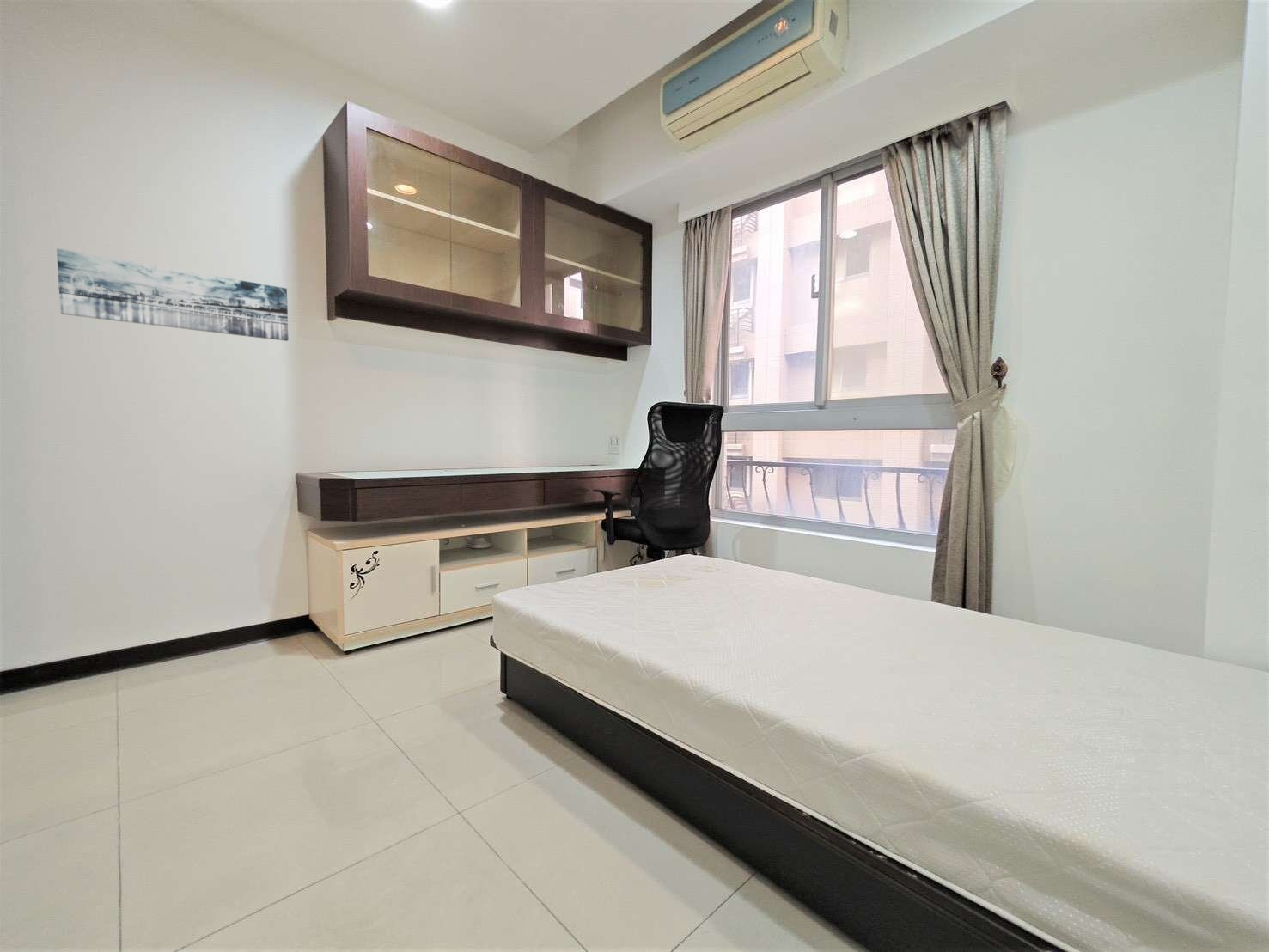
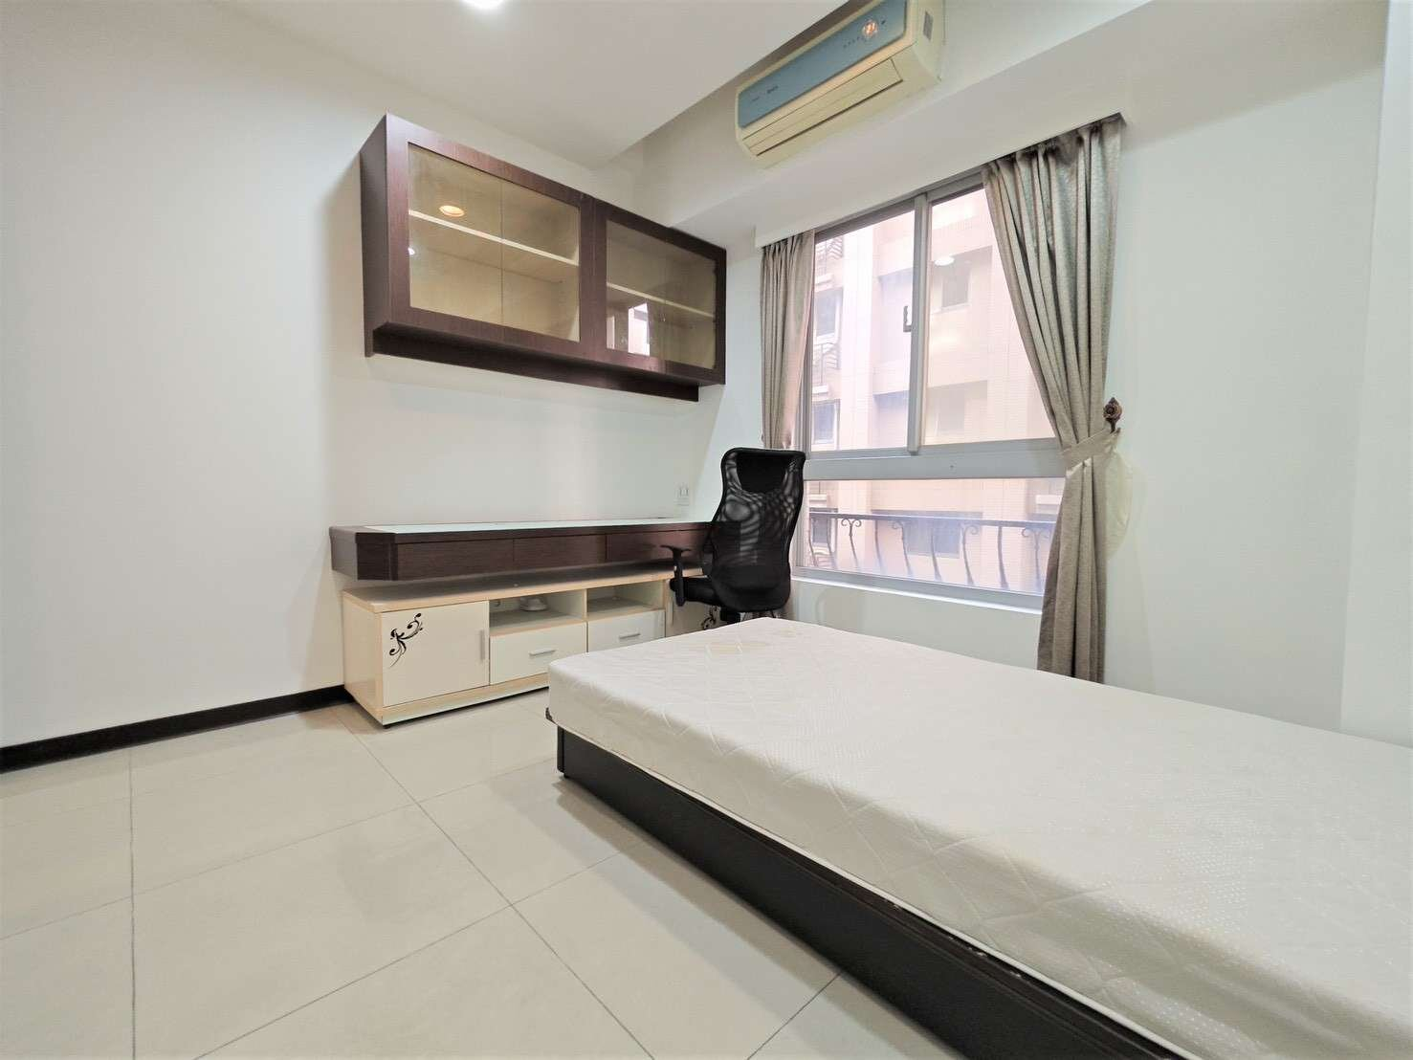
- wall art (186, 300)
